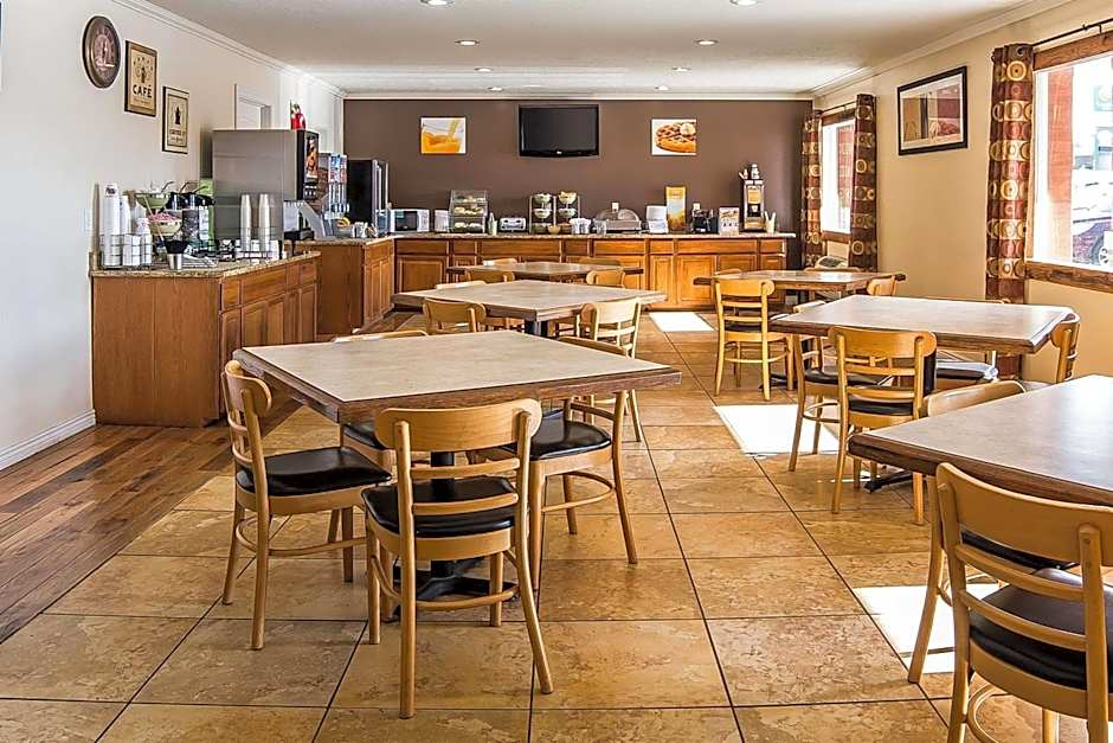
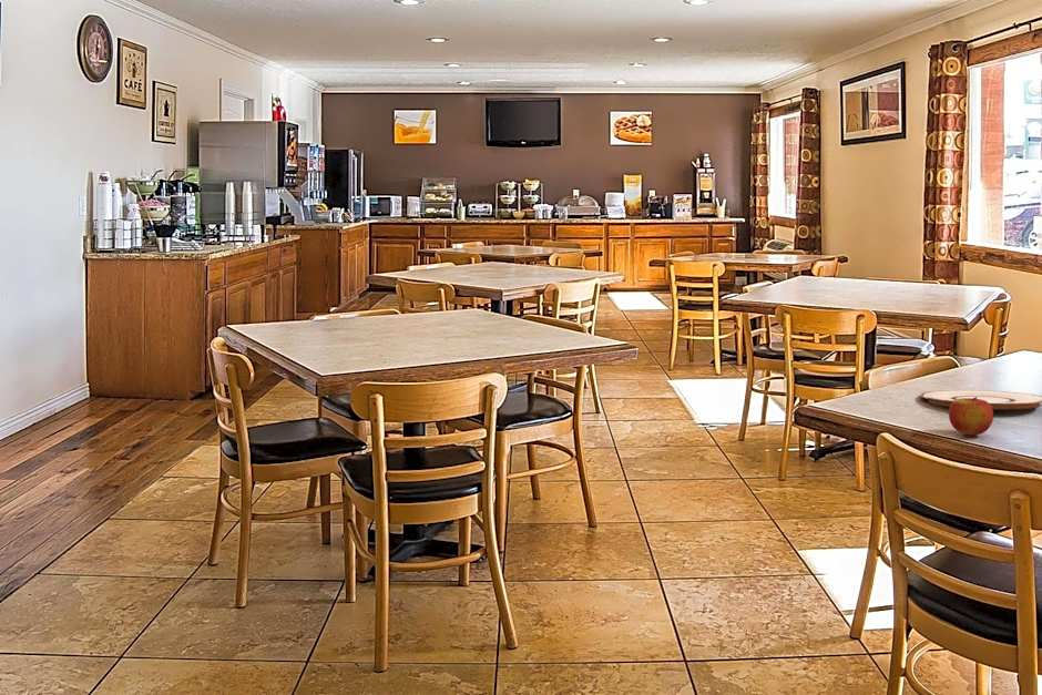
+ apple (970, 415)
+ plate (982, 399)
